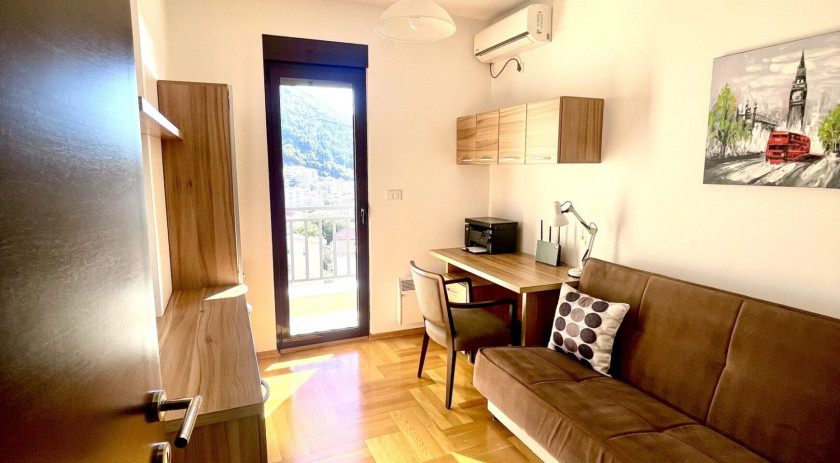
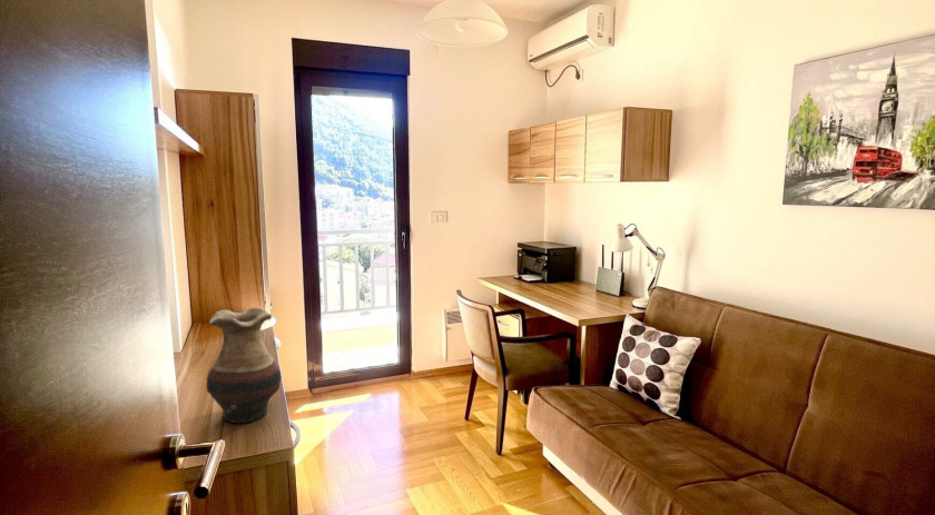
+ vase (243, 364)
